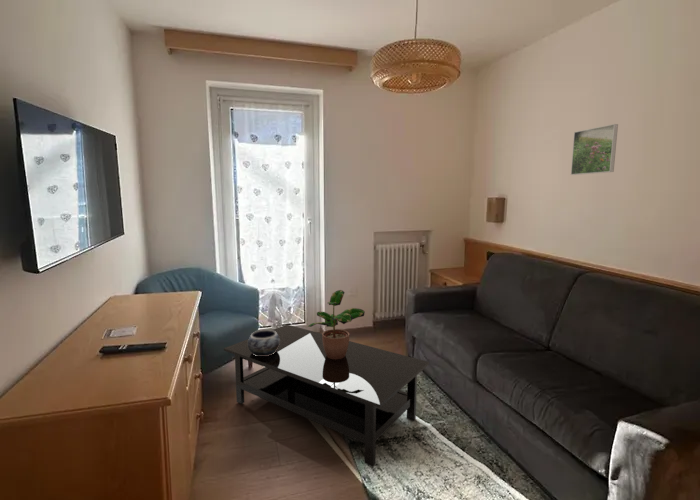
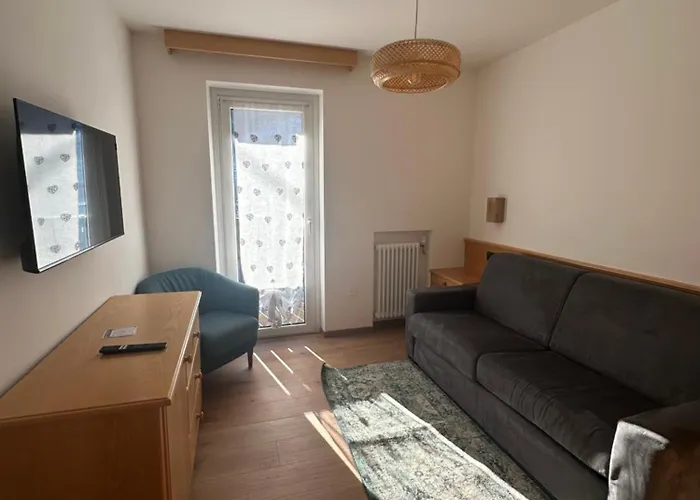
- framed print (592, 151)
- decorative bowl (264, 342)
- potted plant (335, 325)
- coffee table (322, 382)
